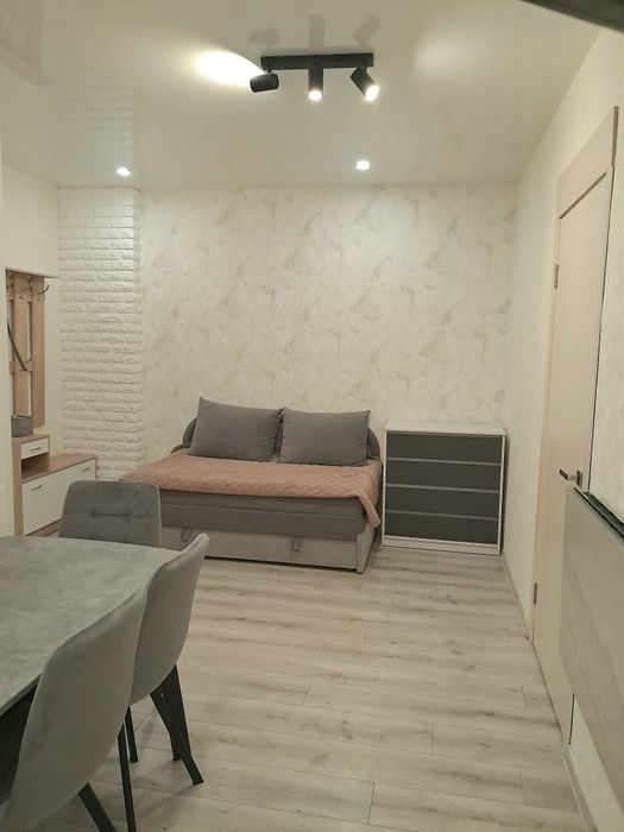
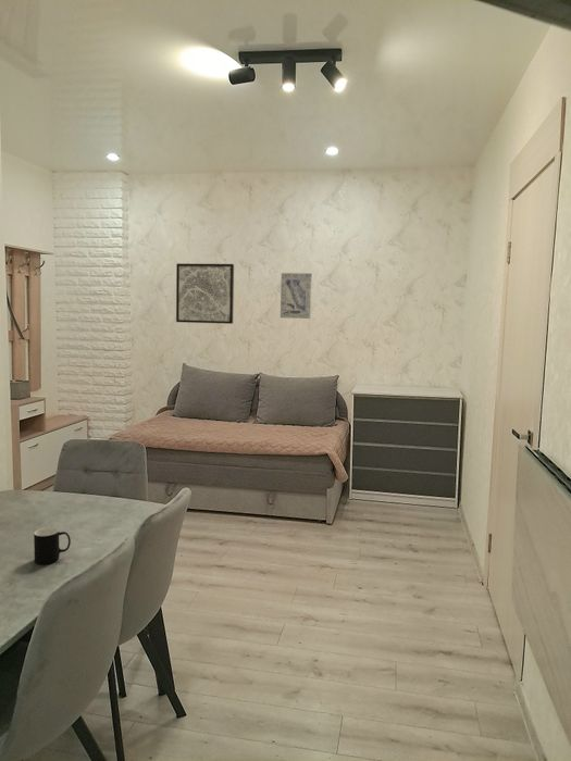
+ wall art (204, 294)
+ wall art (296, 296)
+ cup (52, 545)
